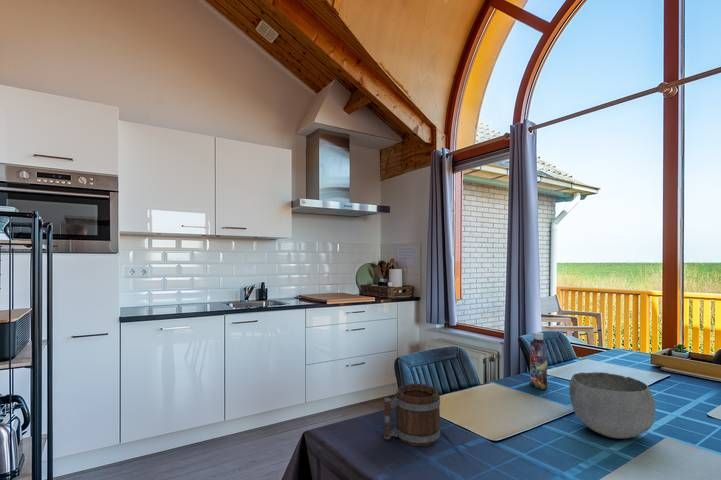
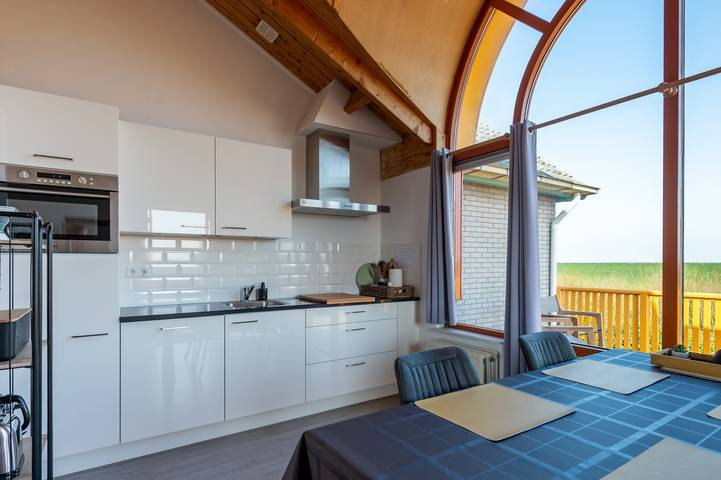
- mug (411, 414)
- bottle (538, 359)
- bowl (610, 406)
